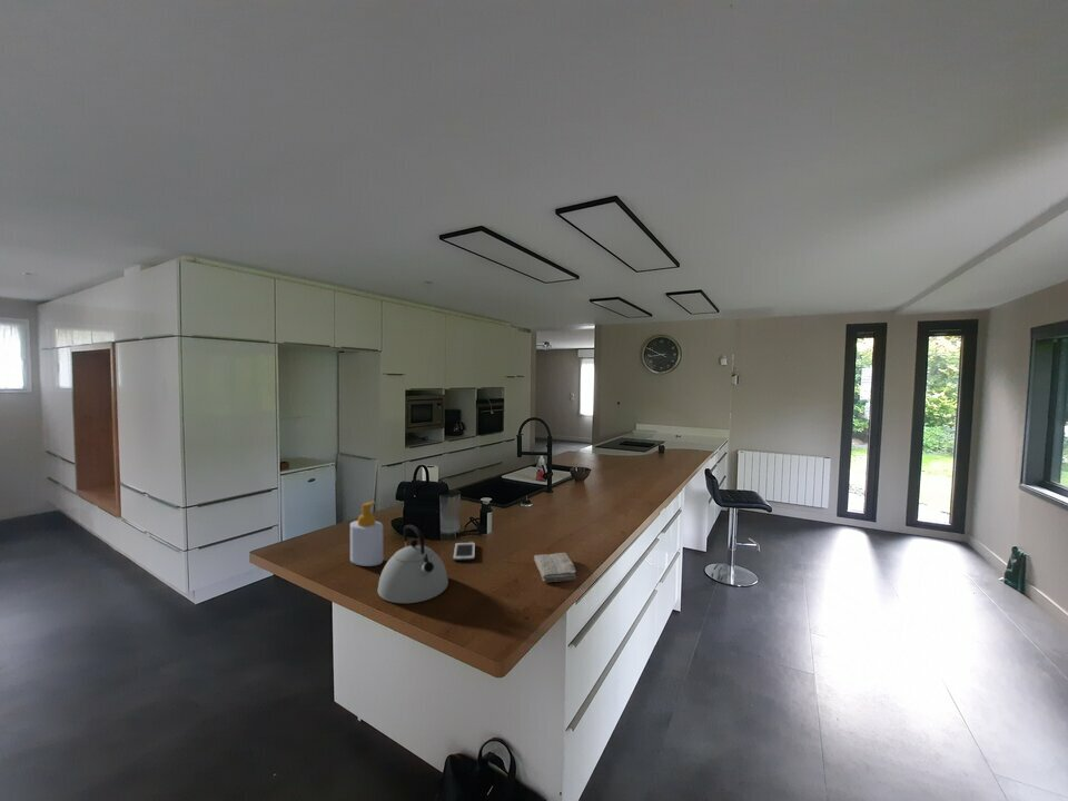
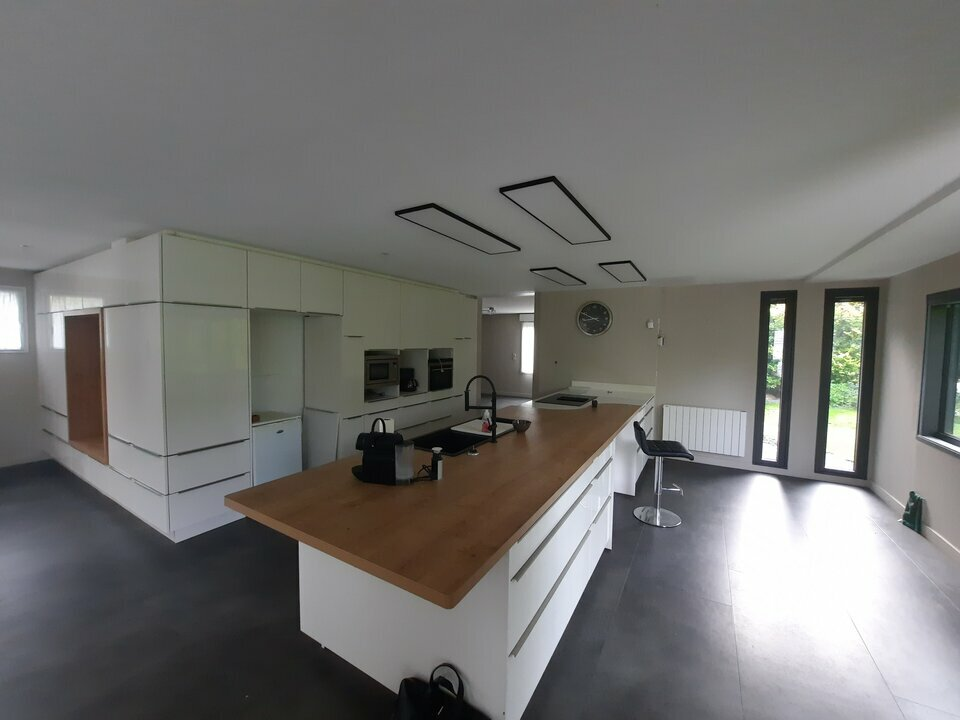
- washcloth (554, 565)
- kettle (414, 556)
- cell phone (464, 551)
- soap bottle (366, 532)
